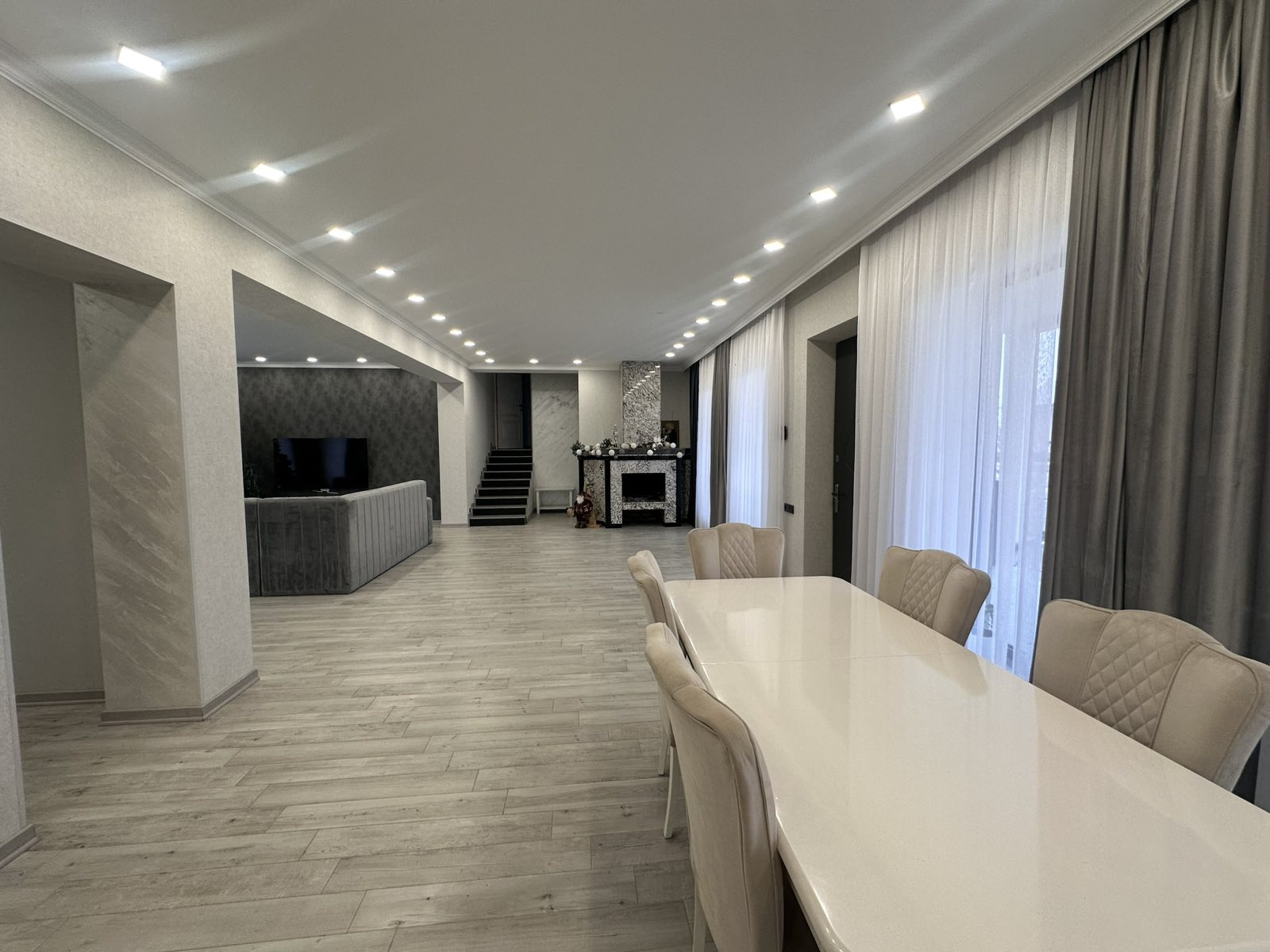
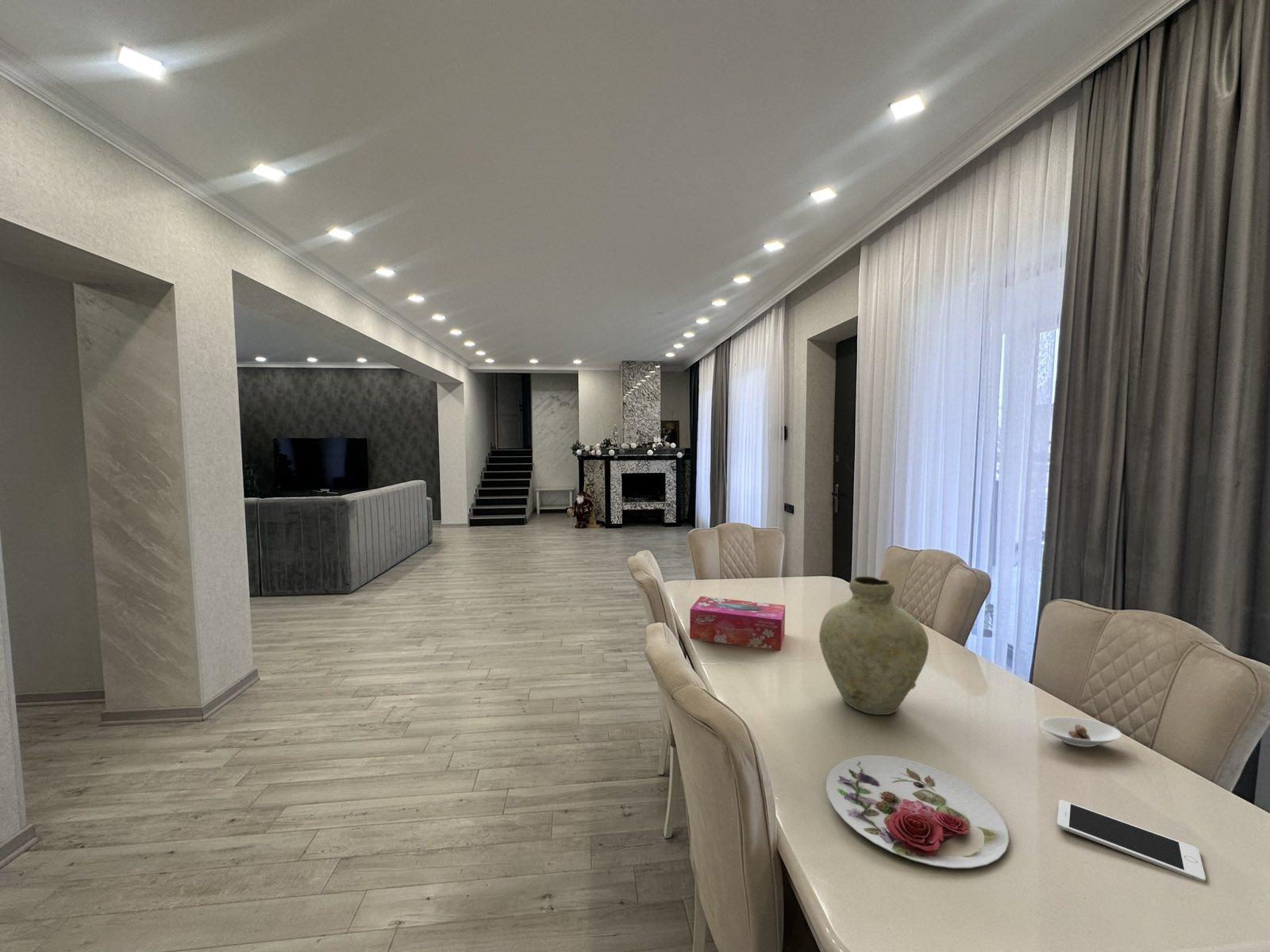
+ saucer (1080, 733)
+ cell phone (1125, 837)
+ plate (910, 802)
+ tissue box (737, 621)
+ vase (872, 642)
